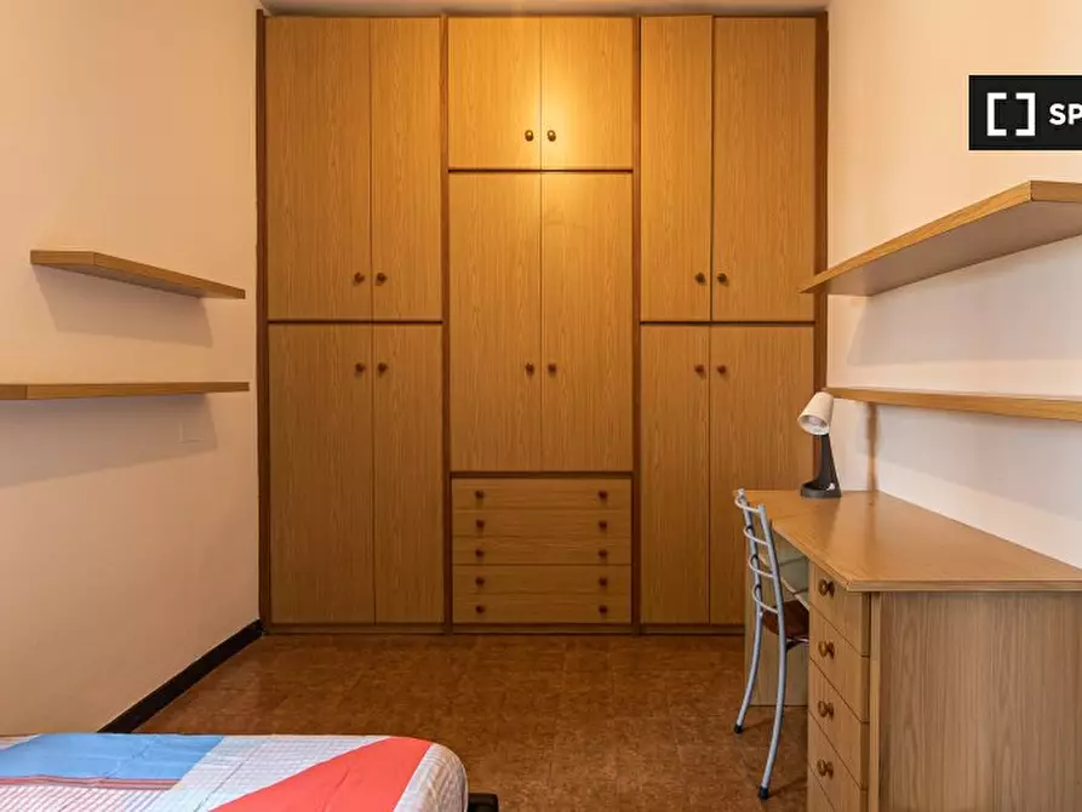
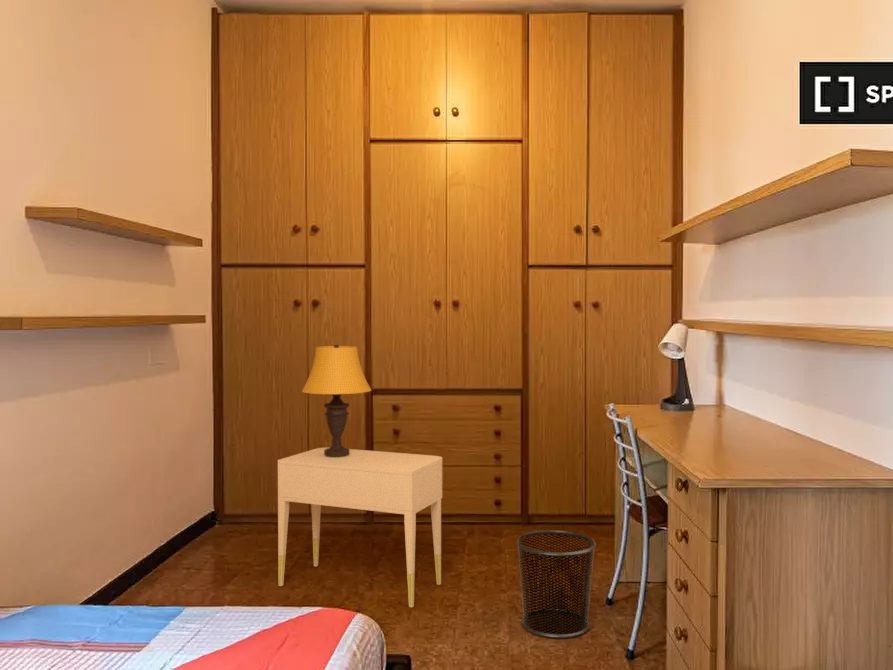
+ waste bin (555, 582)
+ table lamp (336, 399)
+ nightstand (363, 509)
